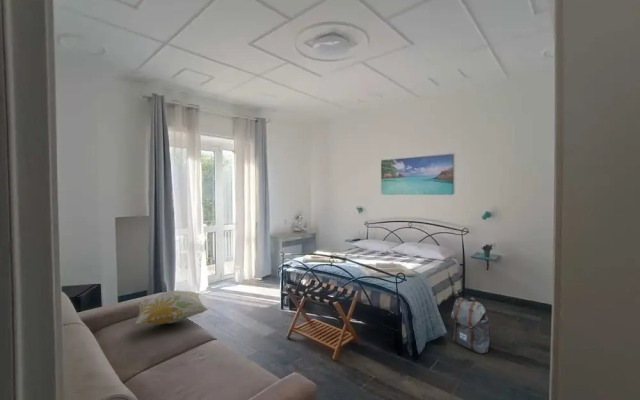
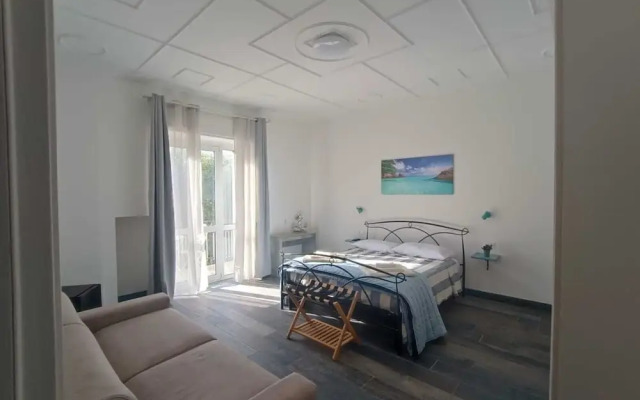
- backpack (470, 321)
- decorative pillow (171, 306)
